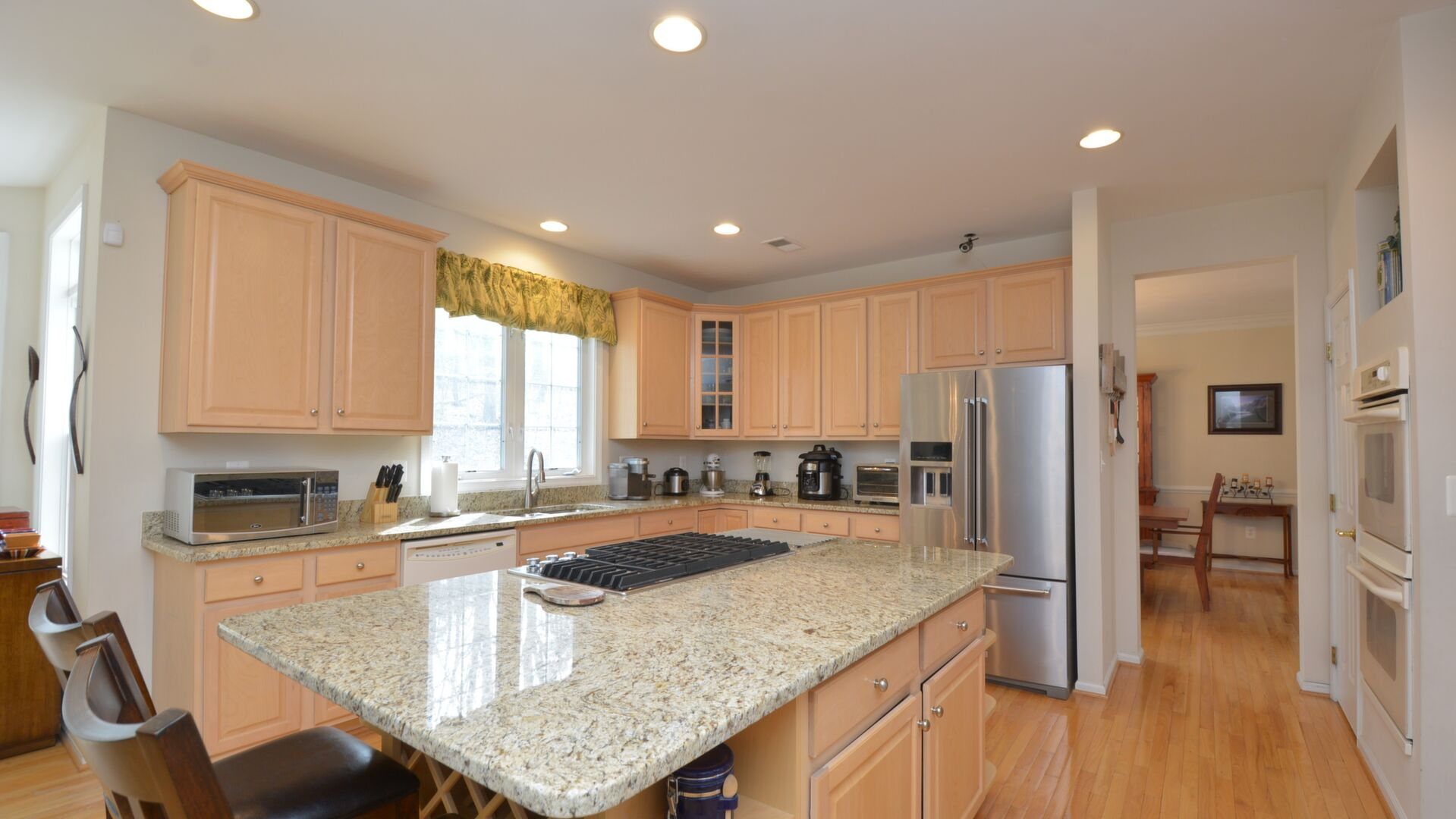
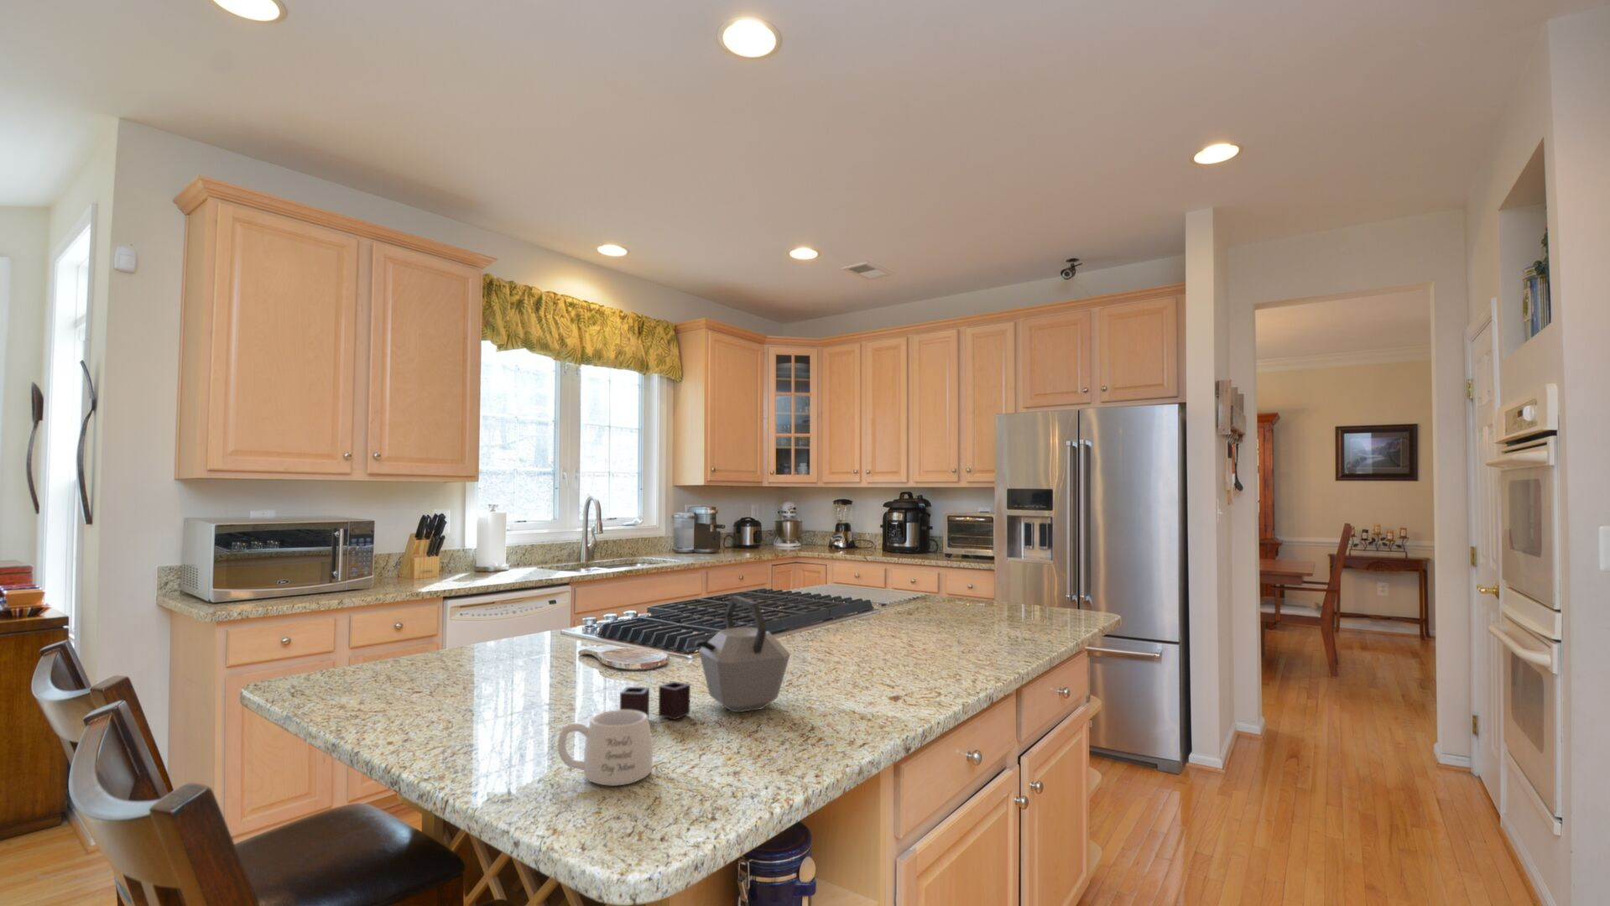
+ mug (606, 747)
+ kettle (703, 656)
